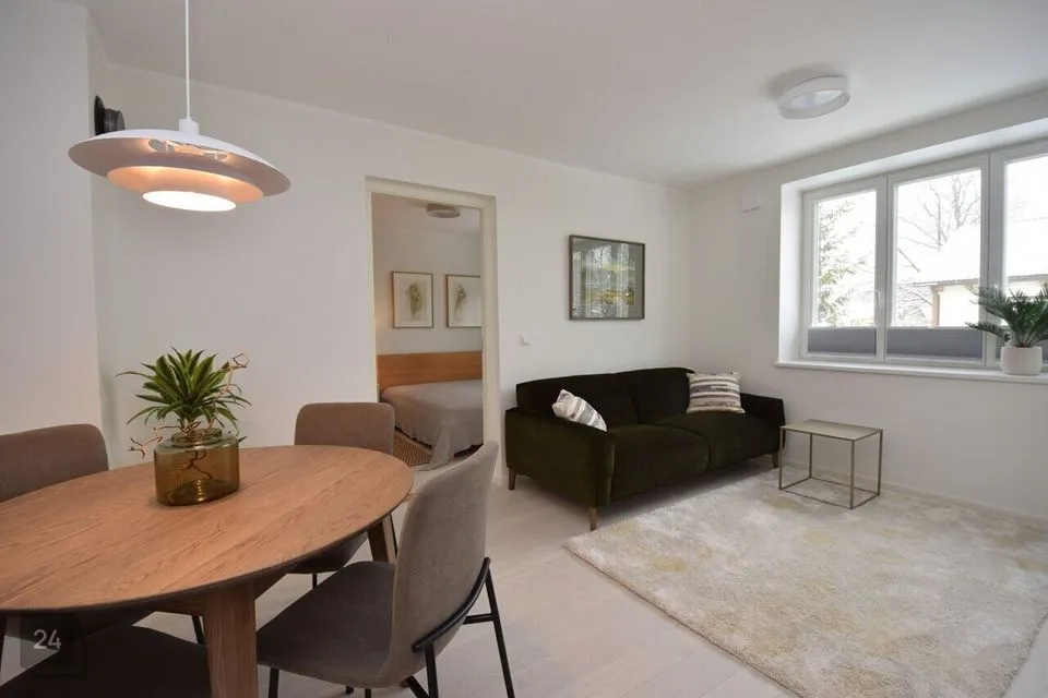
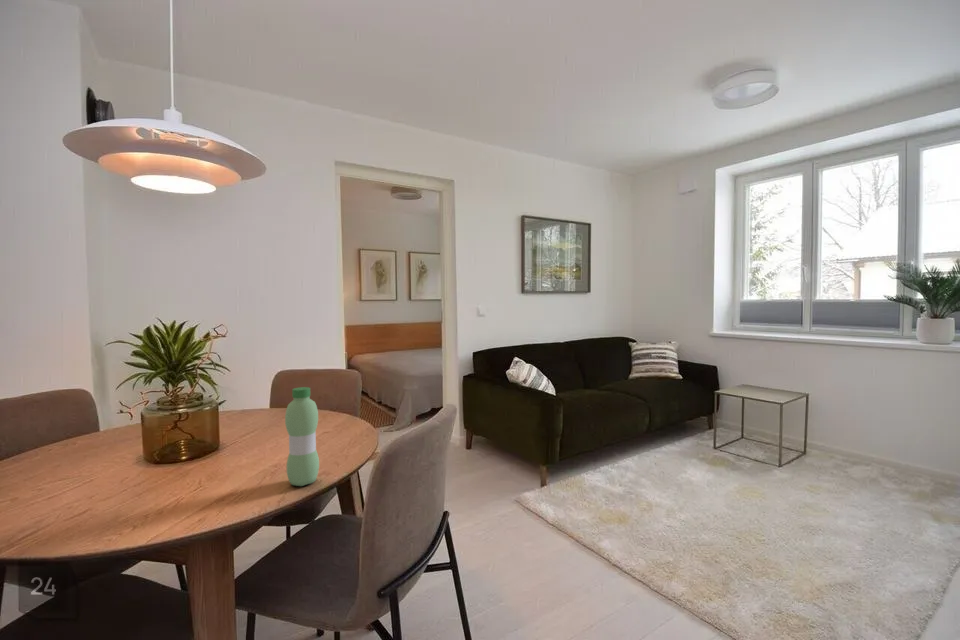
+ water bottle (302, 435)
